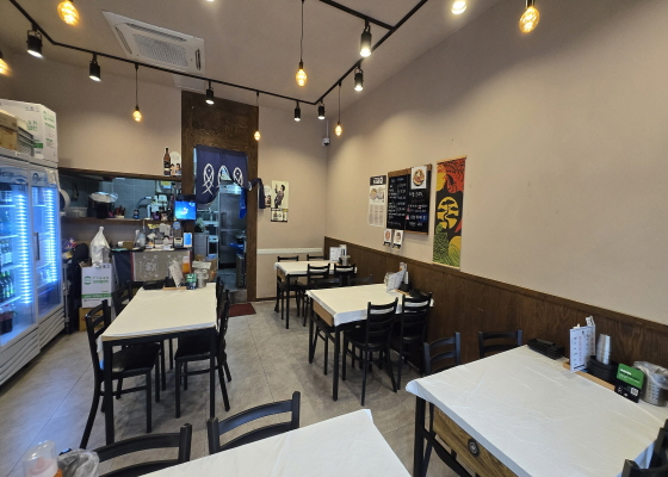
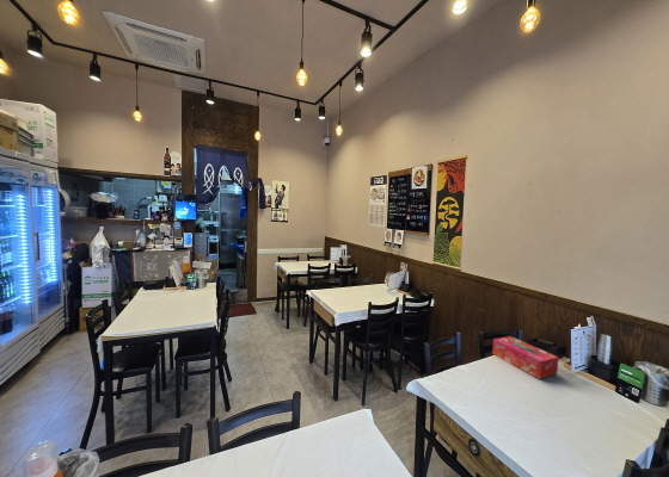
+ tissue box (523, 355)
